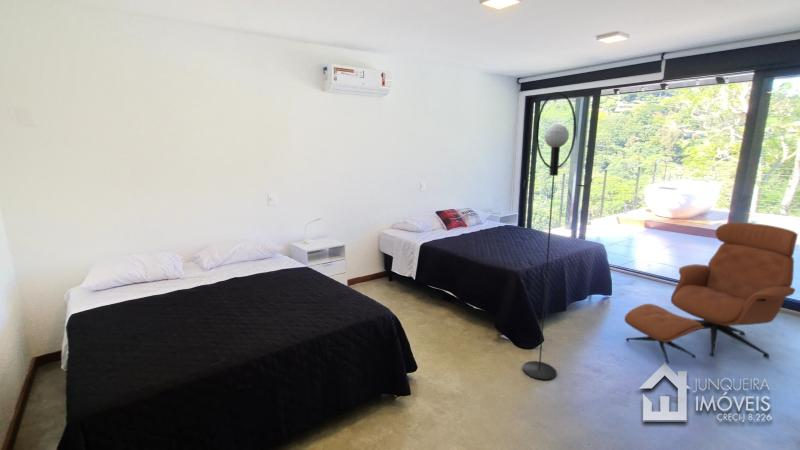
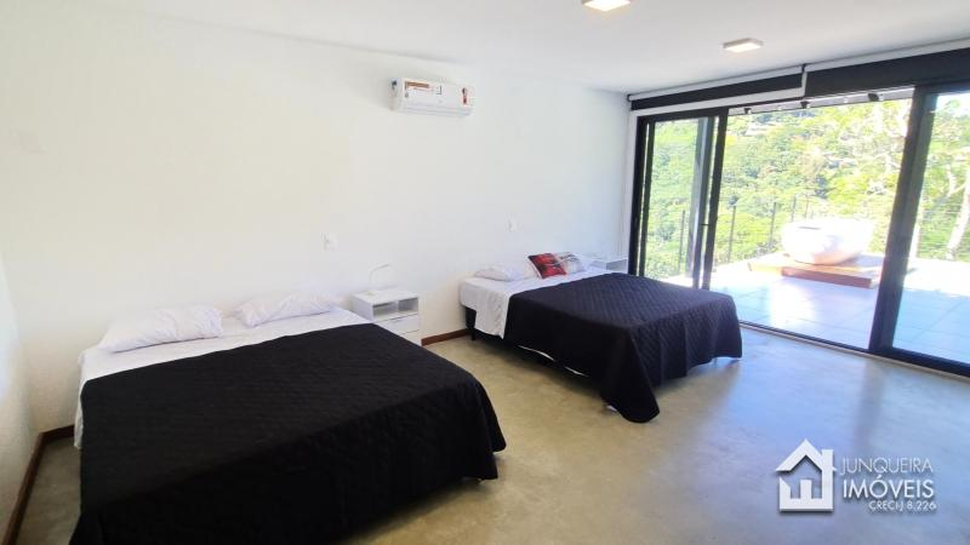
- floor lamp (549, 240)
- lounge chair (704, 286)
